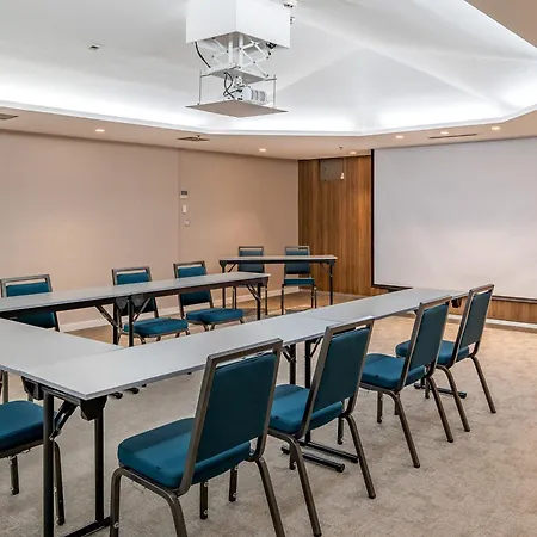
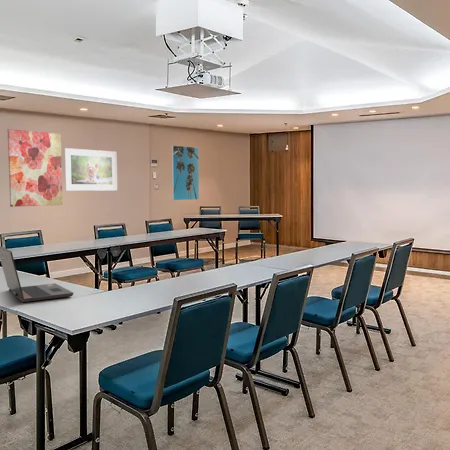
+ laptop (35, 285)
+ wall art (36, 168)
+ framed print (185, 173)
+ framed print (92, 170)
